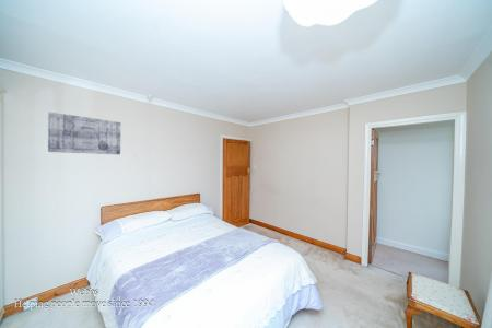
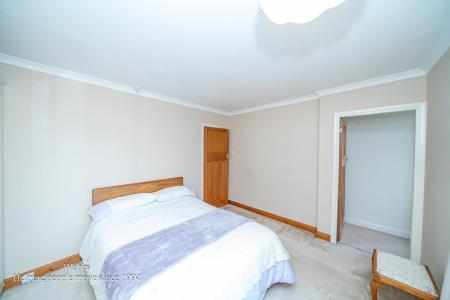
- wall art (87, 136)
